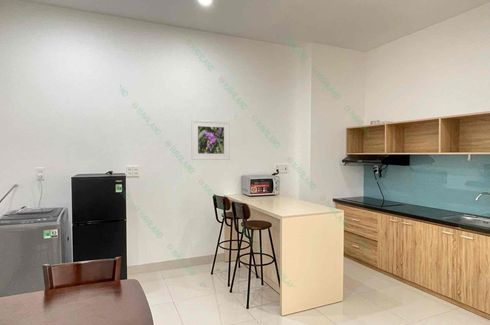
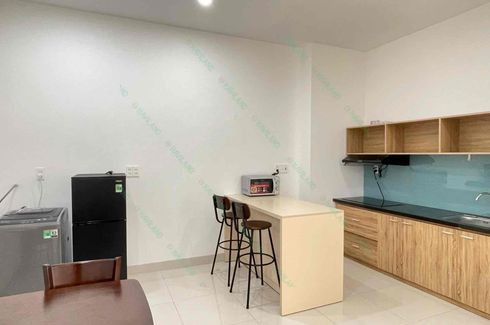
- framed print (211, 140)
